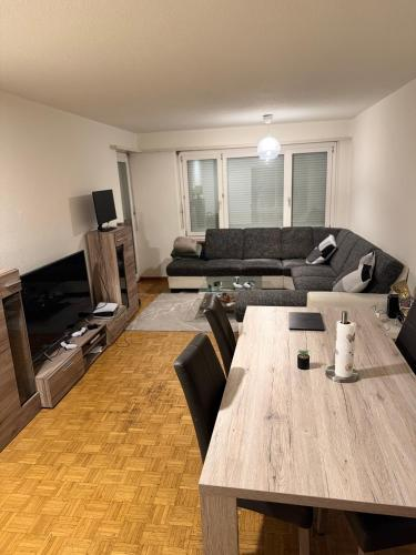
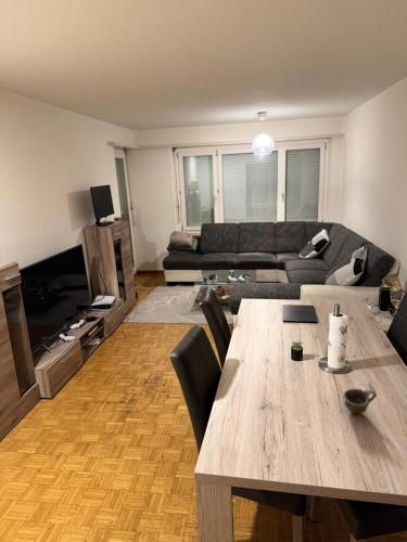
+ cup (358, 400)
